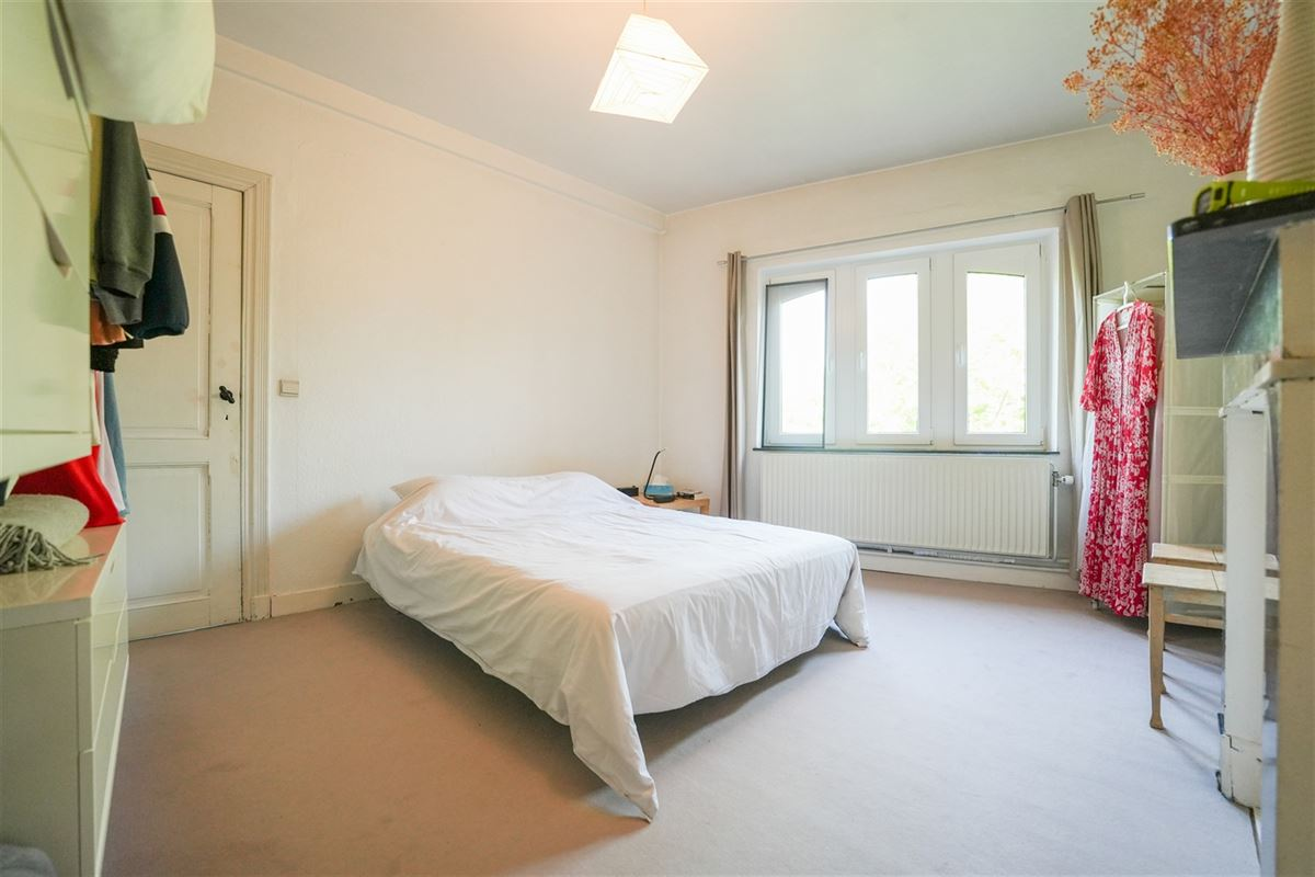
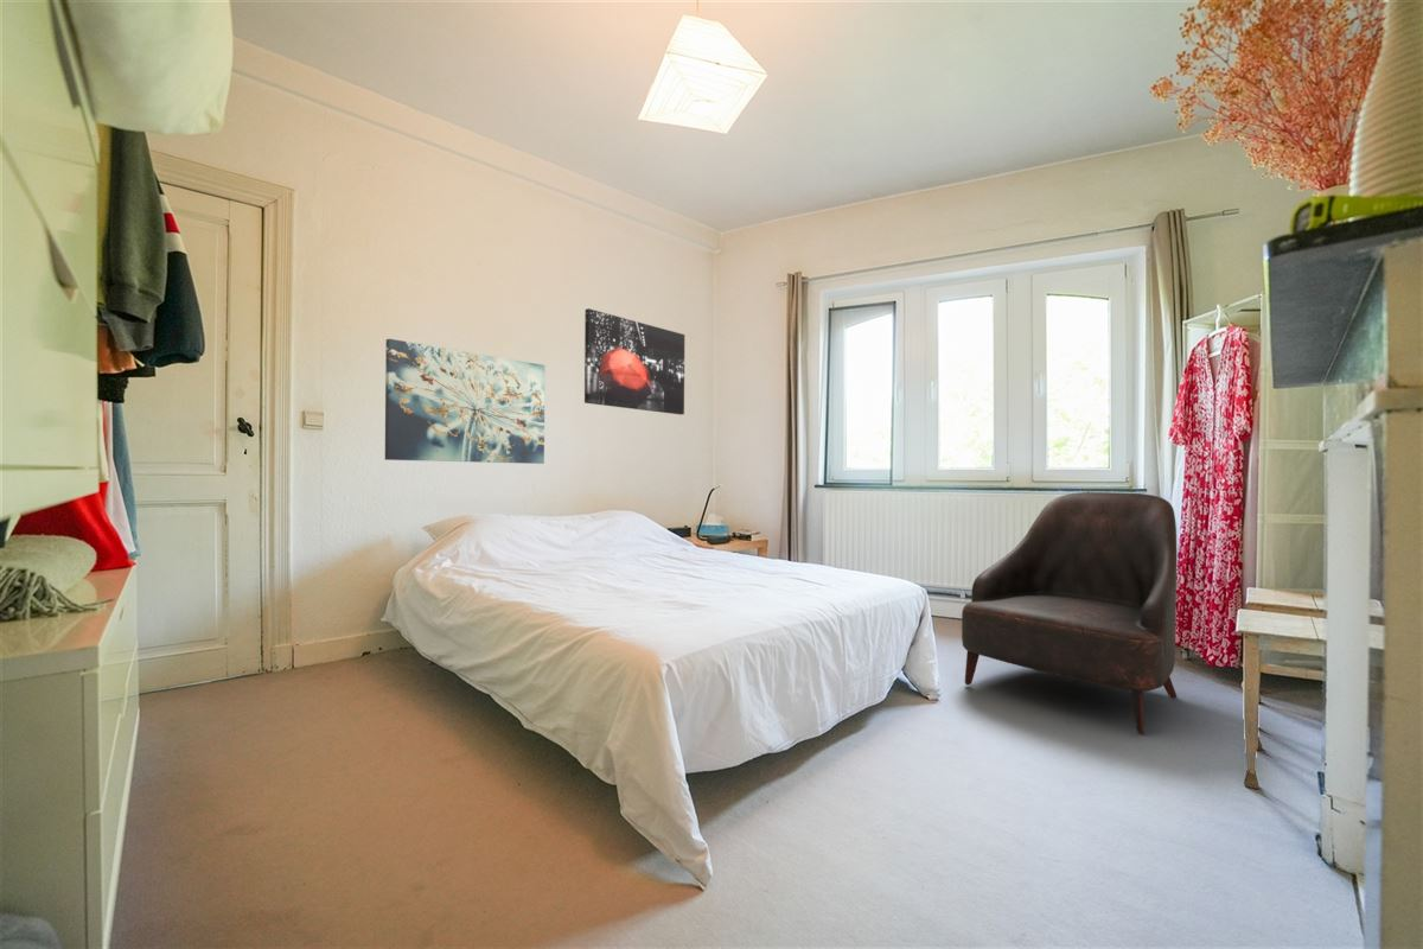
+ wall art (472, 407)
+ armchair (1078, 590)
+ wall art (638, 365)
